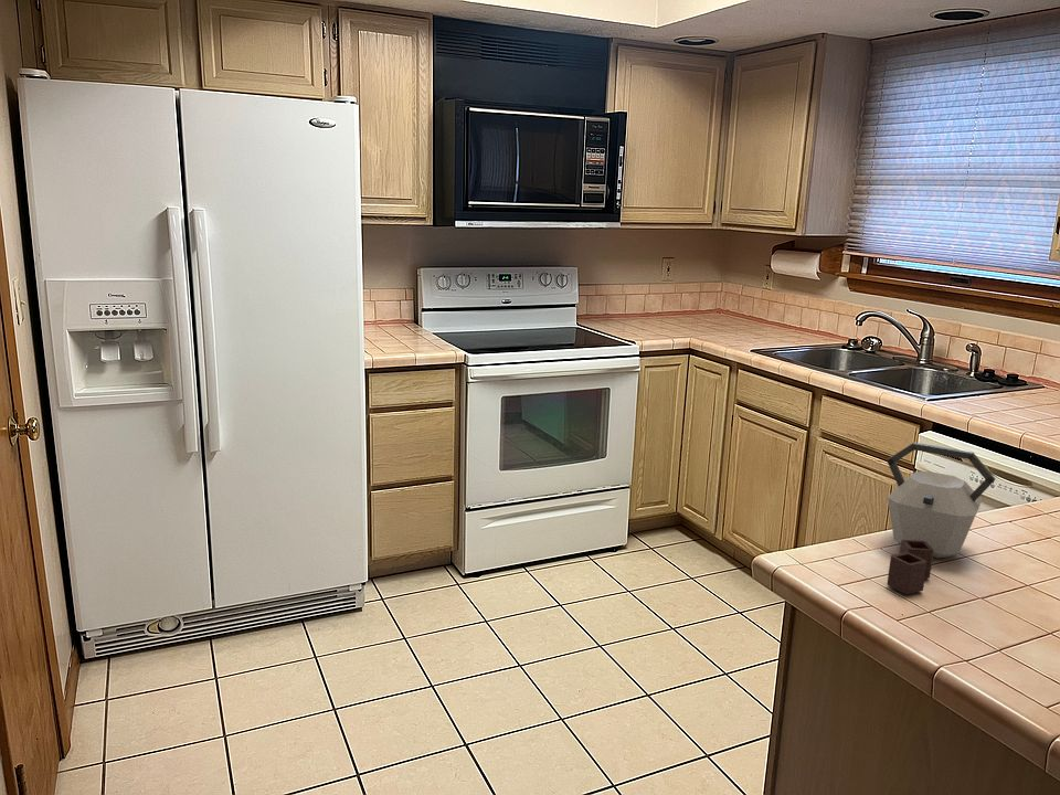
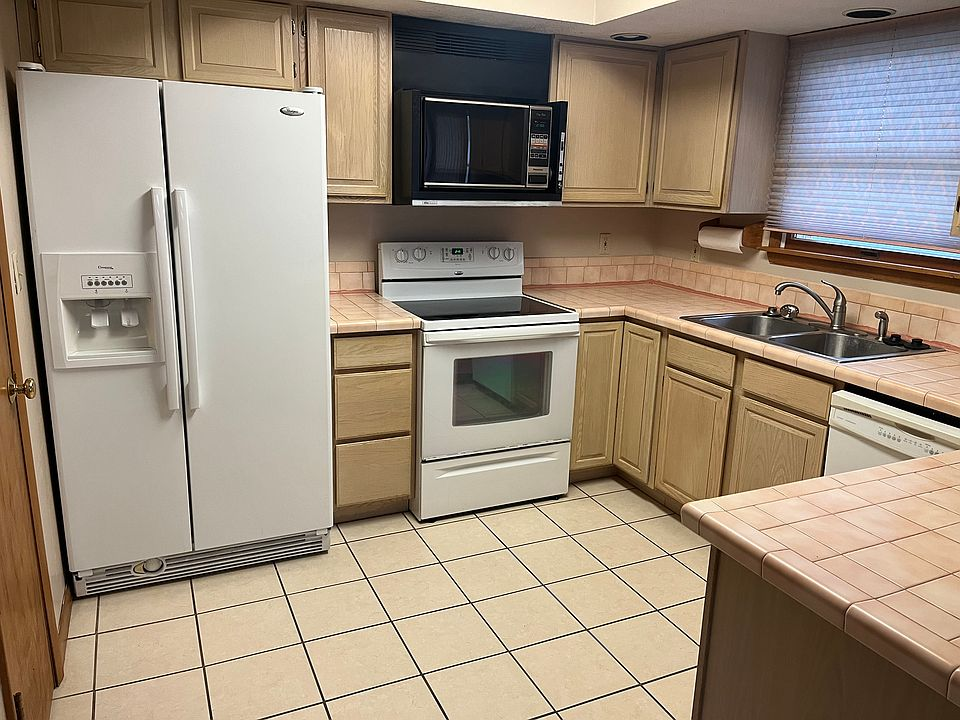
- kettle (926, 511)
